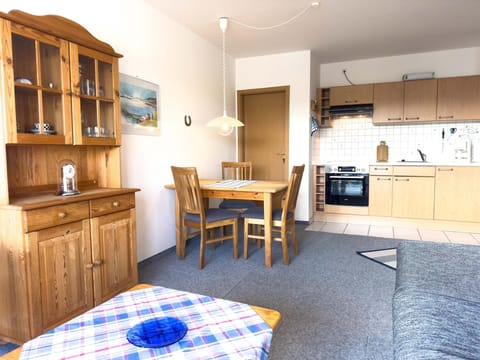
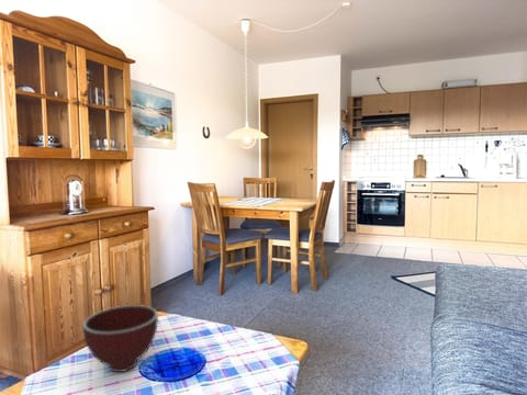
+ bowl (122, 342)
